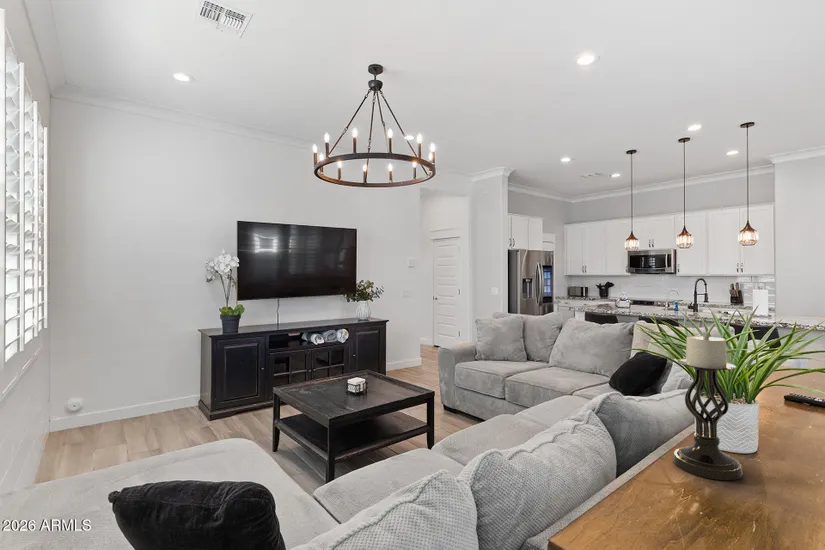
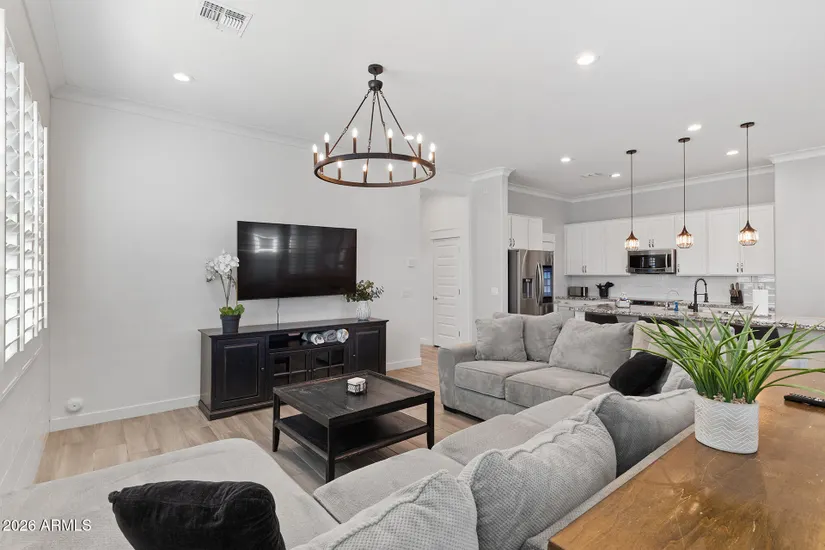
- candle holder (707, 399)
